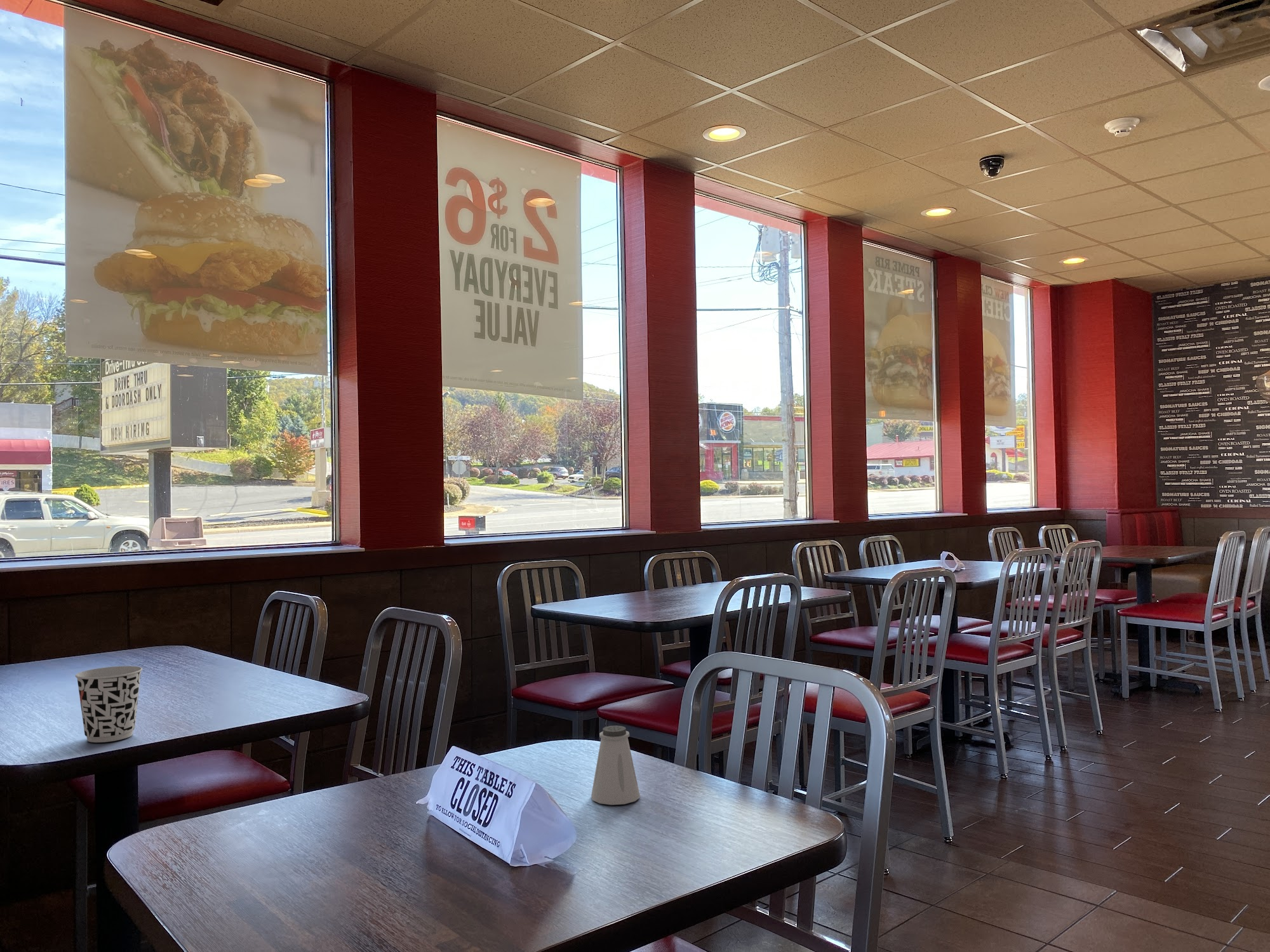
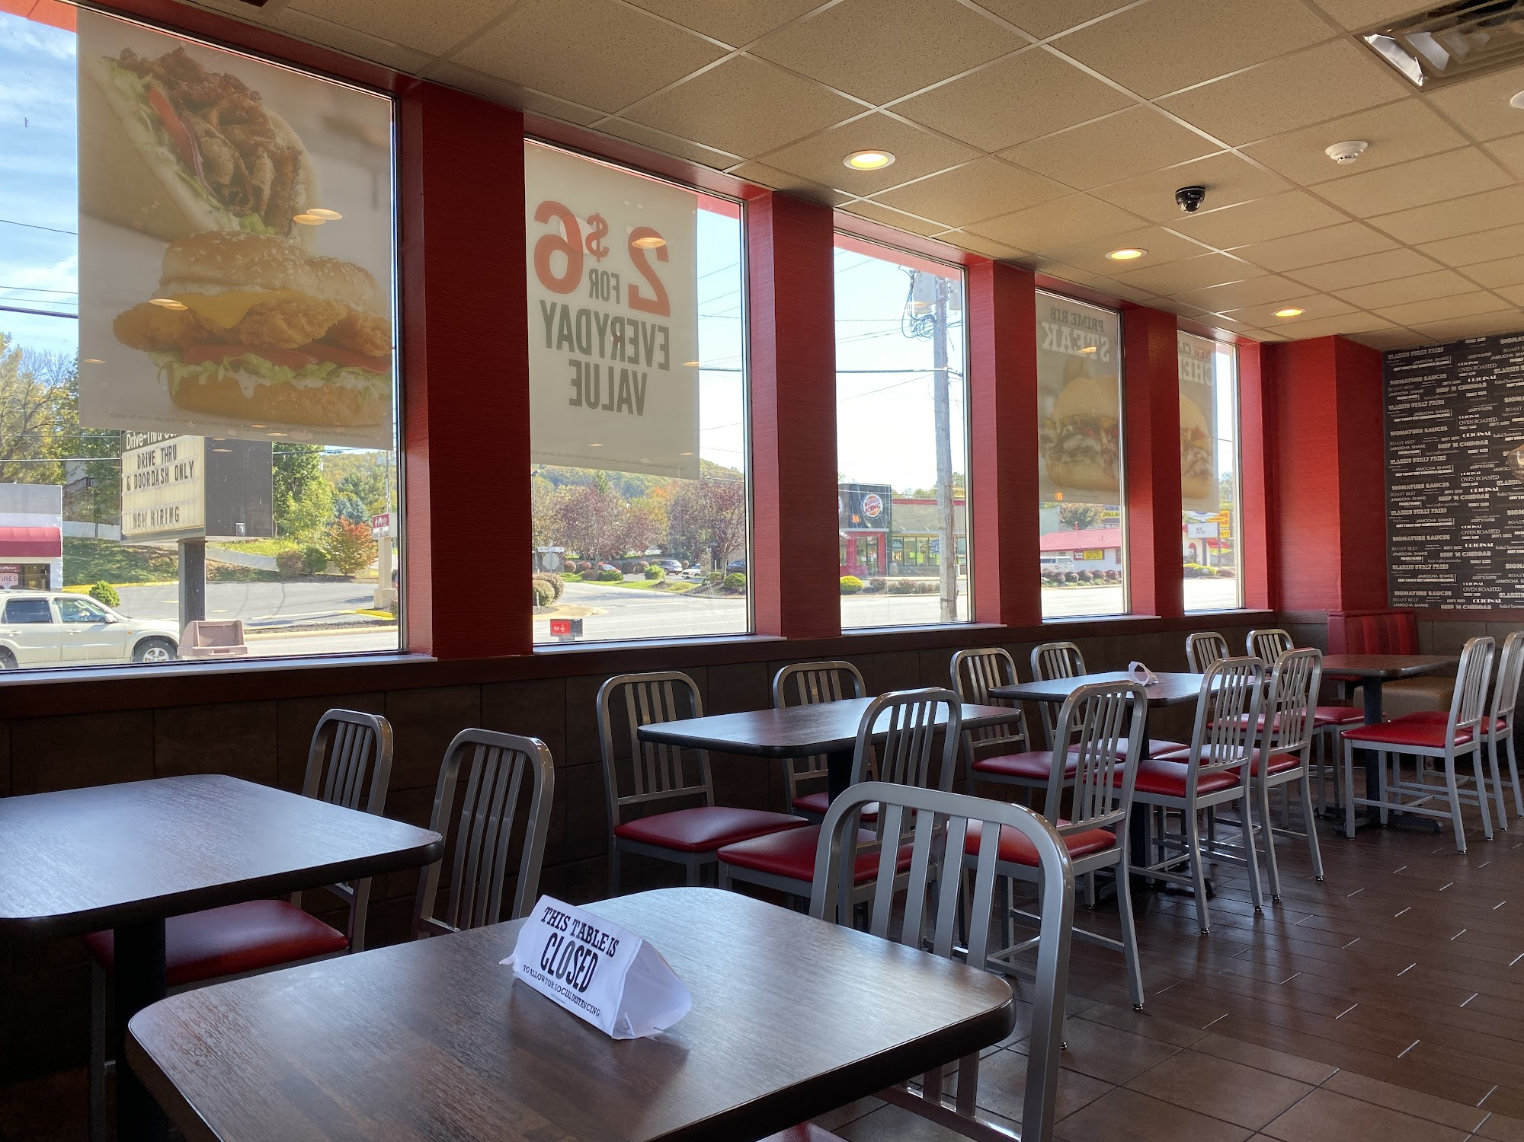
- saltshaker (615, 762)
- cup (109, 704)
